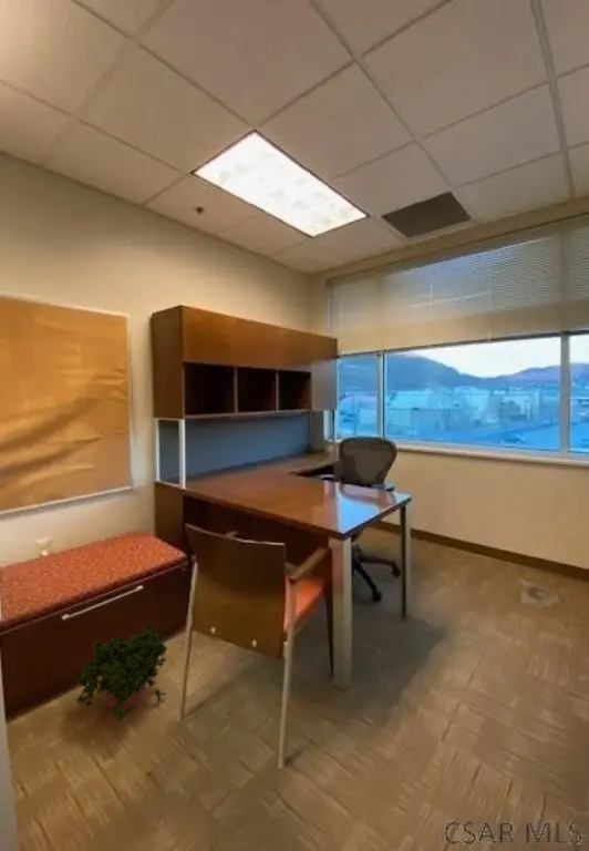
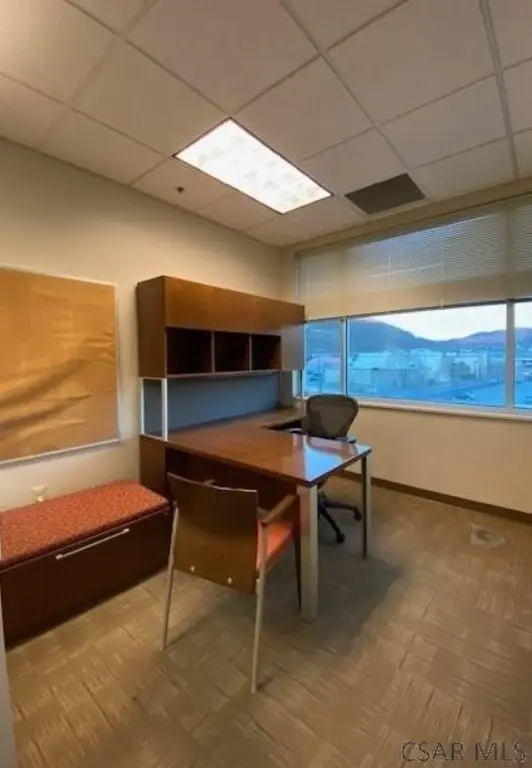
- potted plant (123, 670)
